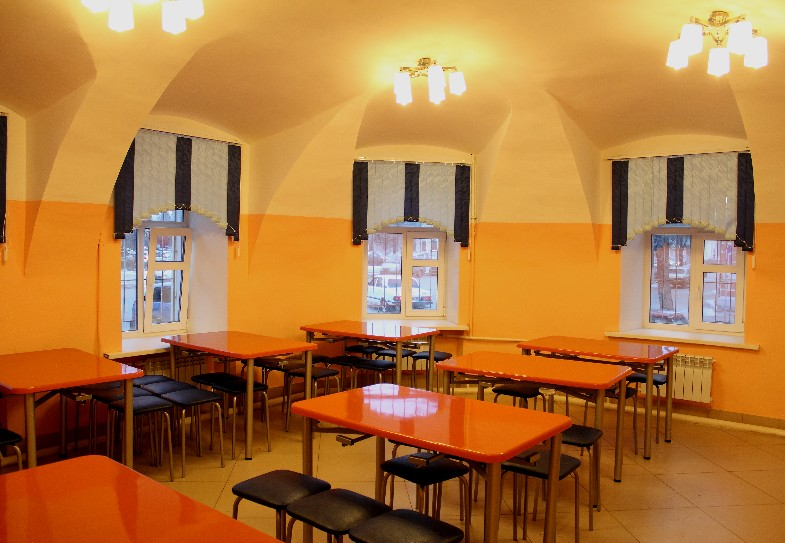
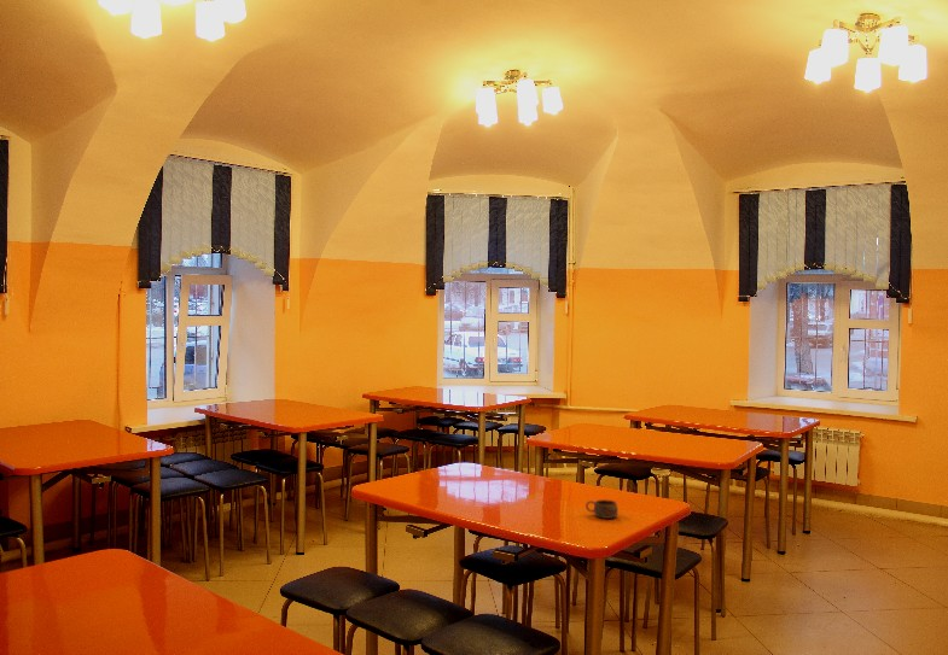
+ cup (601, 508)
